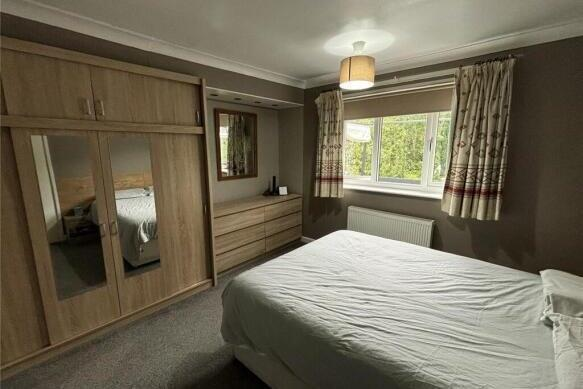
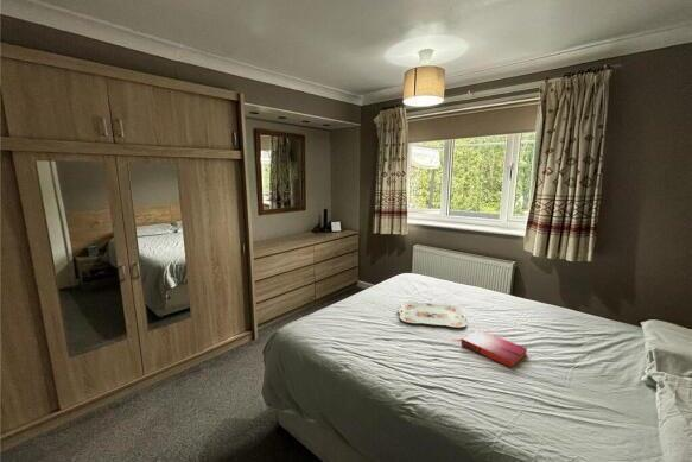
+ hardback book (493, 347)
+ serving tray (431, 314)
